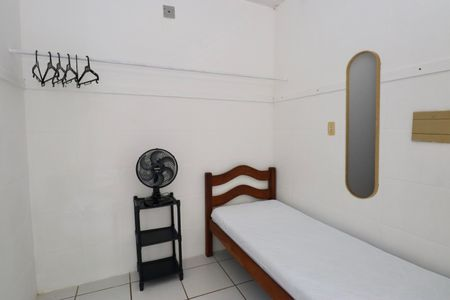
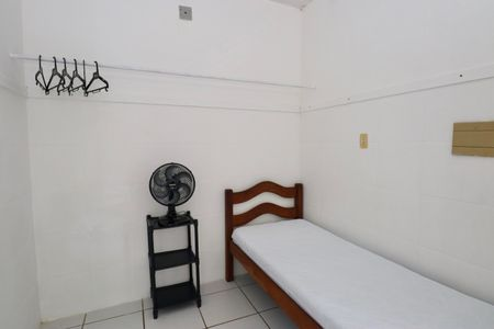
- home mirror (361, 126)
